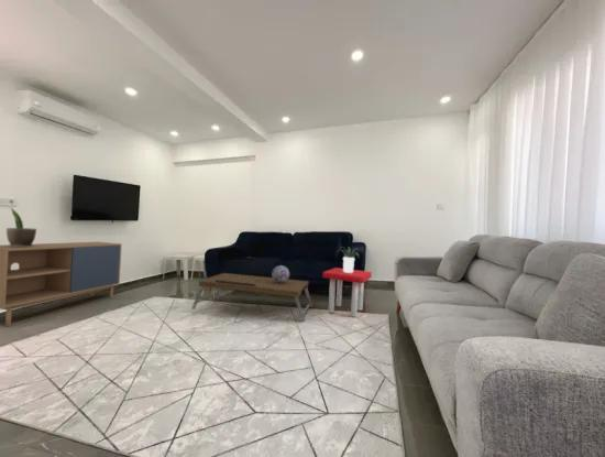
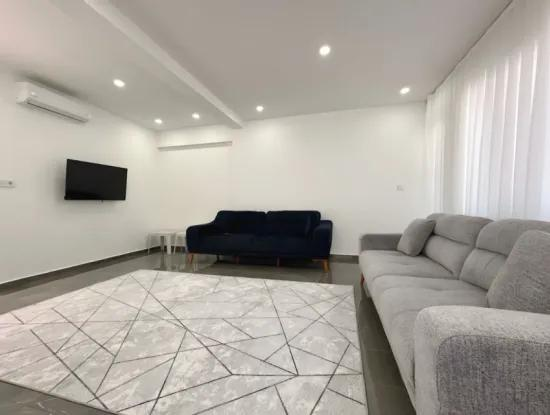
- stool (341, 291)
- decorative sphere (280, 272)
- coffee table (255, 292)
- storage cabinet (58, 276)
- potted plant (21, 227)
- potted plant (348, 259)
